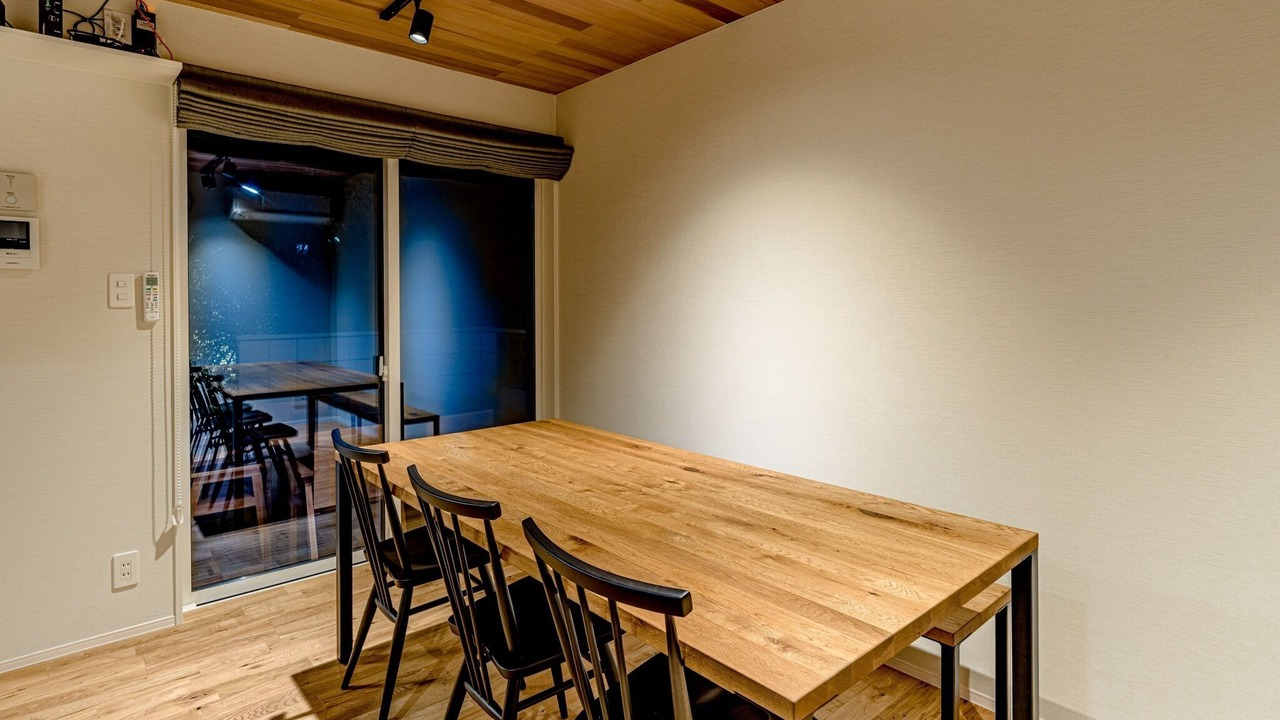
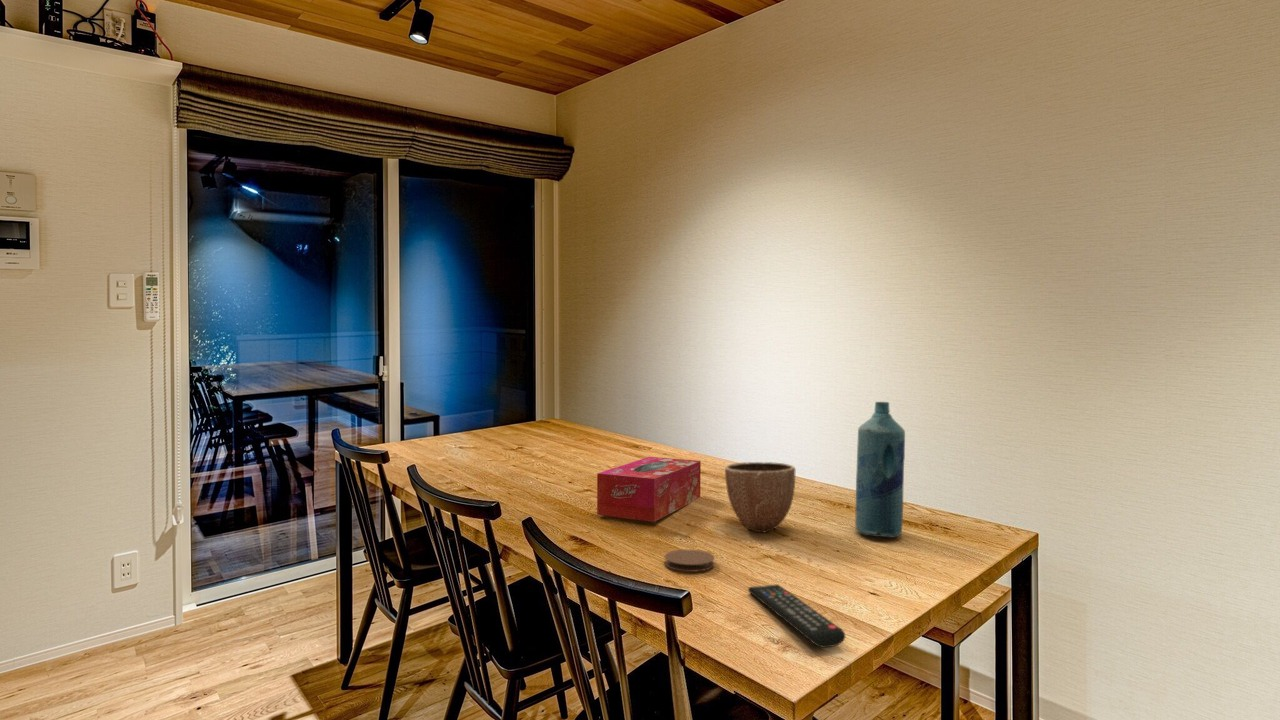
+ bottle (880, 468)
+ tissue box (651, 486)
+ decorative bowl (759, 497)
+ coaster (689, 560)
+ remote control (792, 612)
